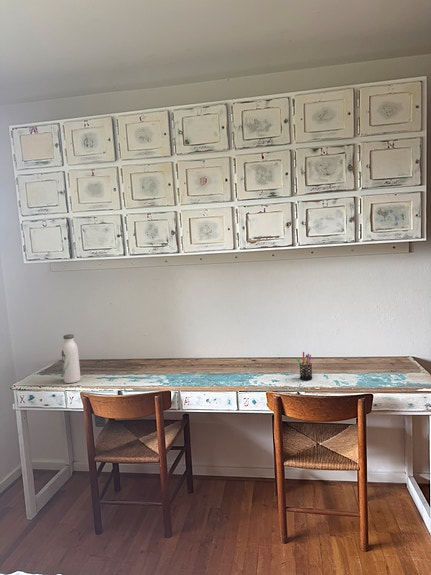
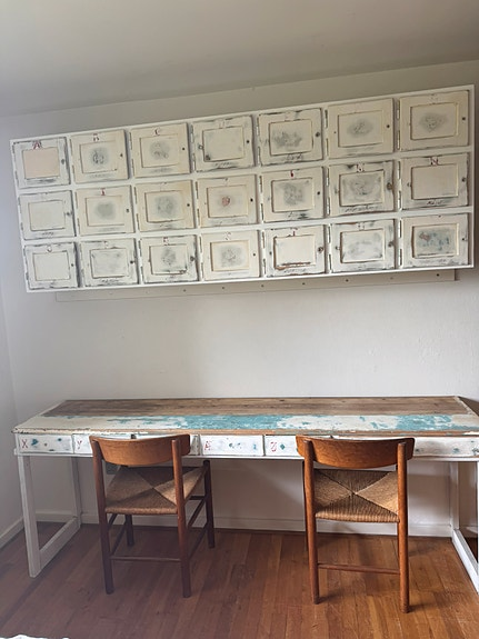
- pen holder (304, 365)
- water bottle (70, 358)
